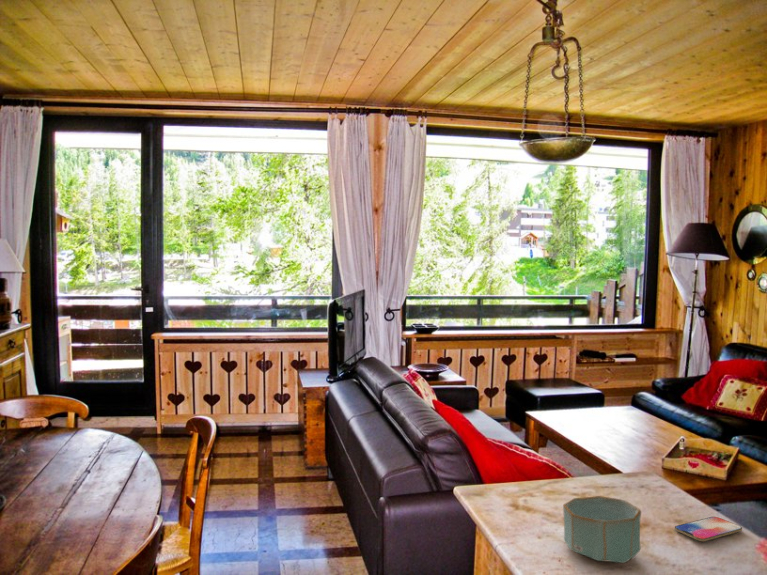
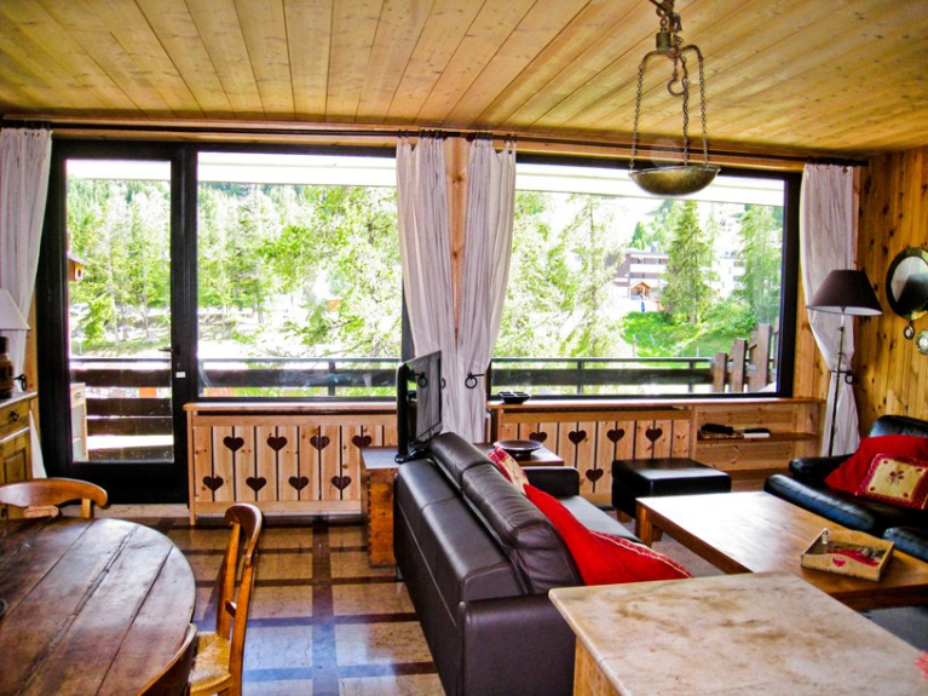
- smartphone (708, 528)
- bowl (600, 529)
